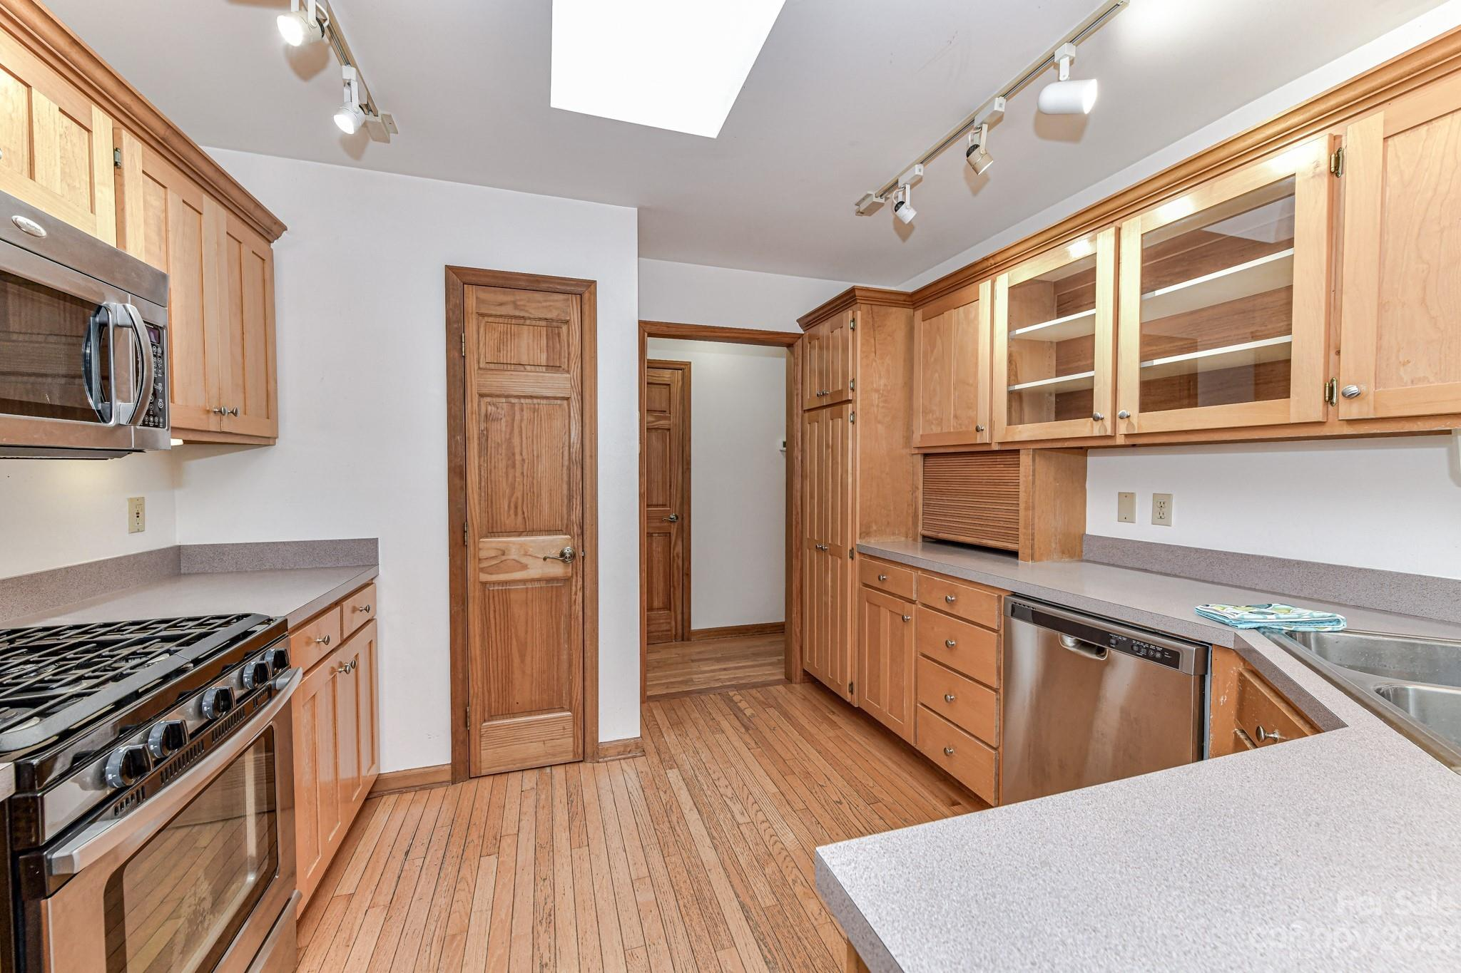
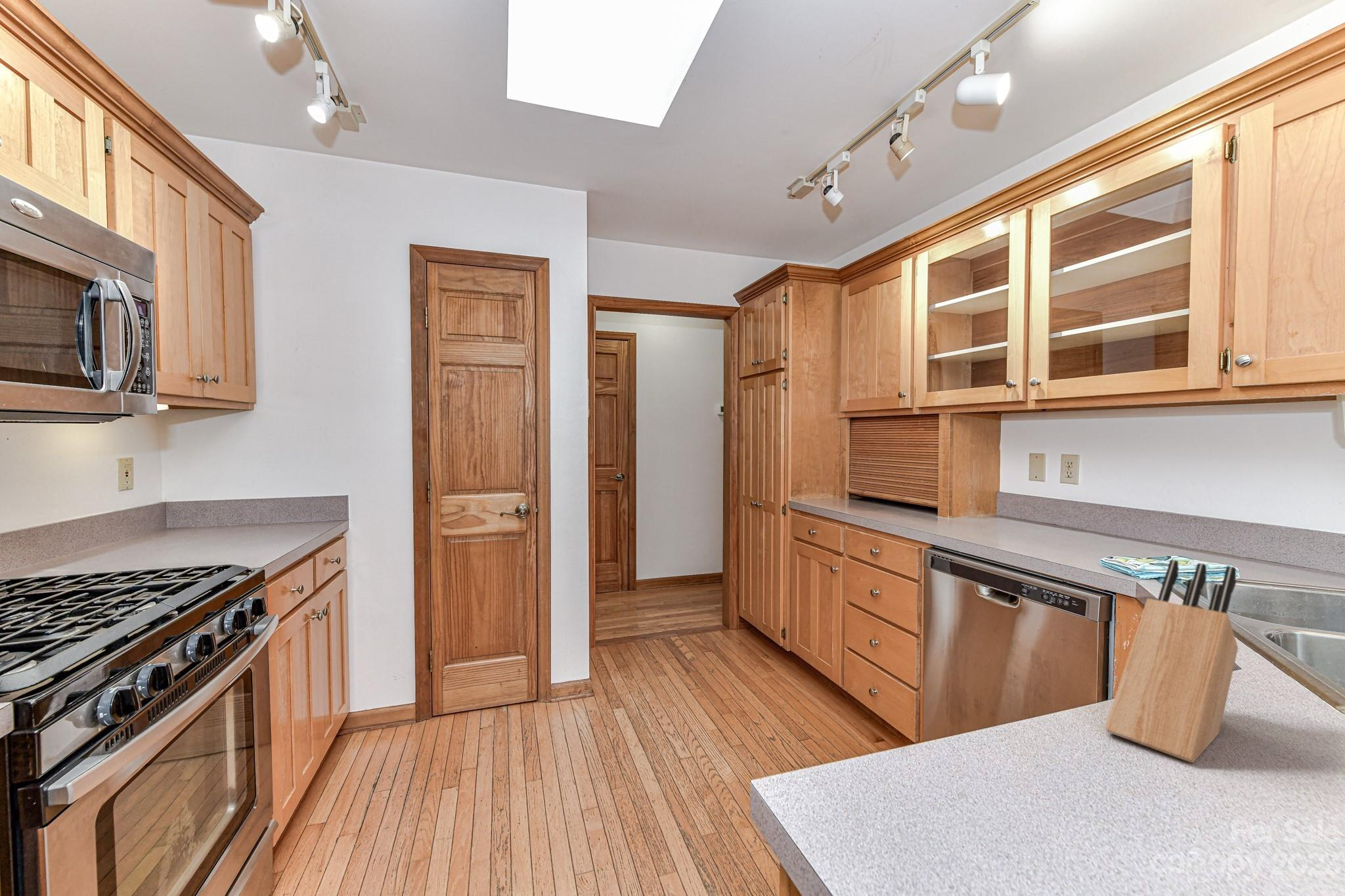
+ knife block (1178, 646)
